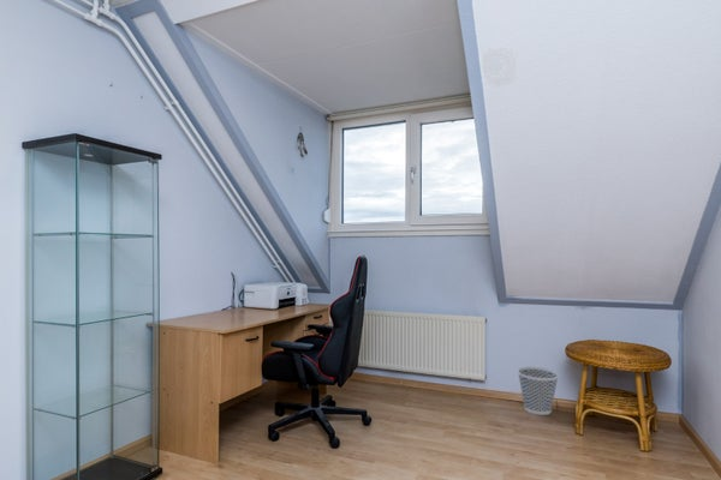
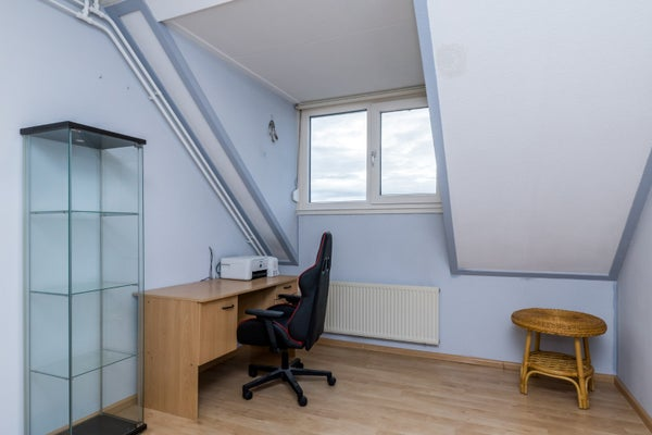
- wastebasket (537, 390)
